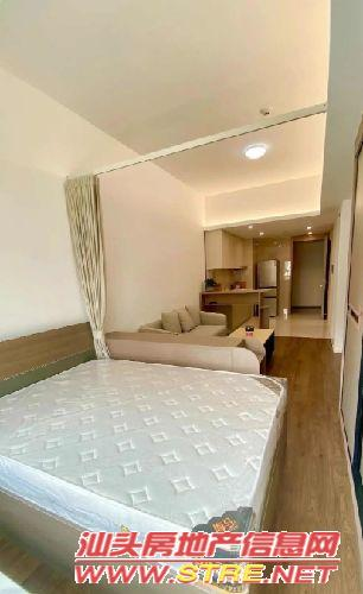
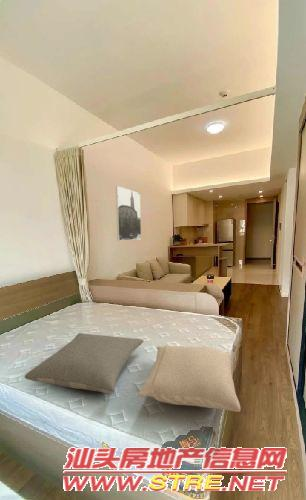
+ pillow (190, 371)
+ pillow (92, 356)
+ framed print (129, 215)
